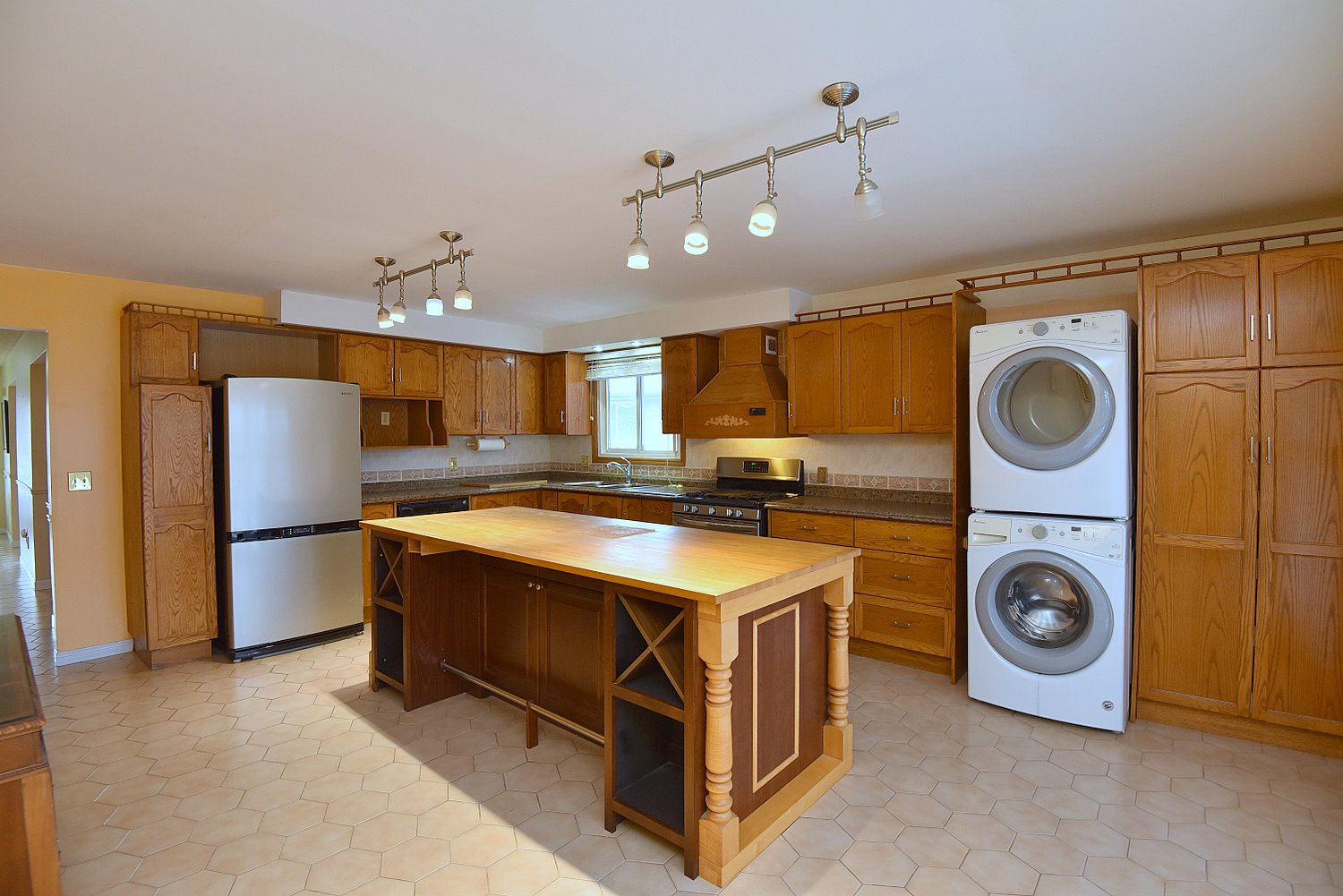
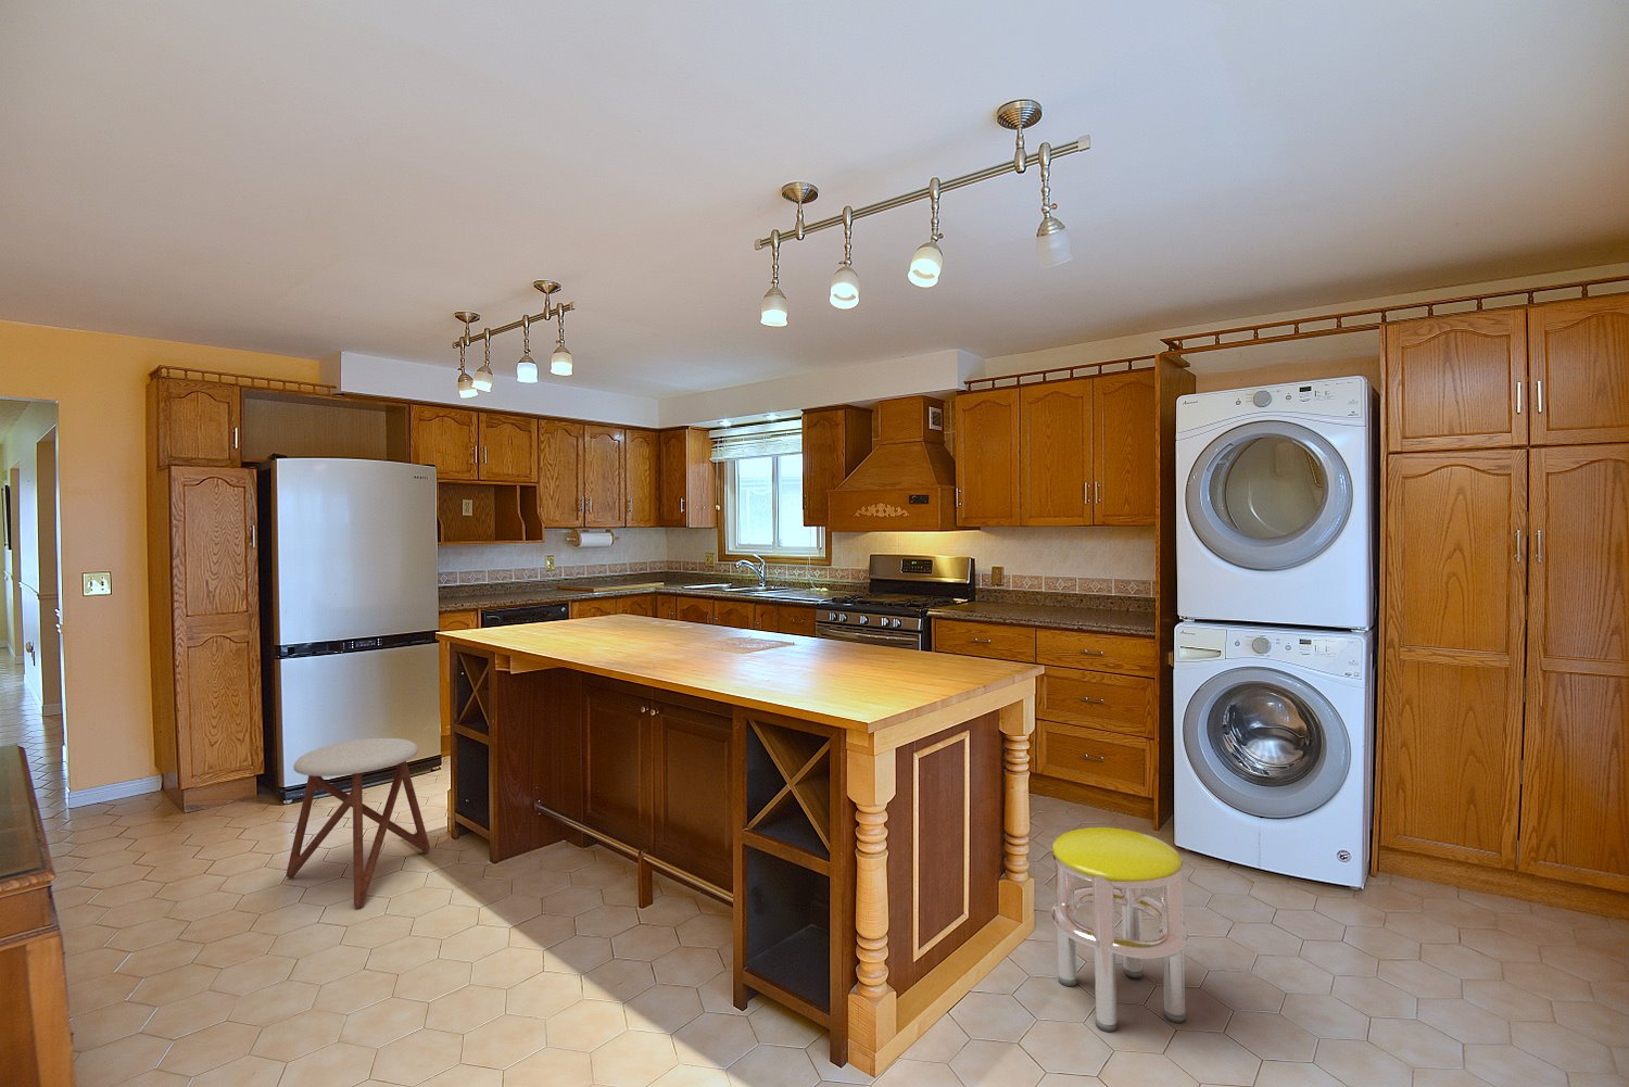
+ stool (1113, 920)
+ stool (358, 816)
